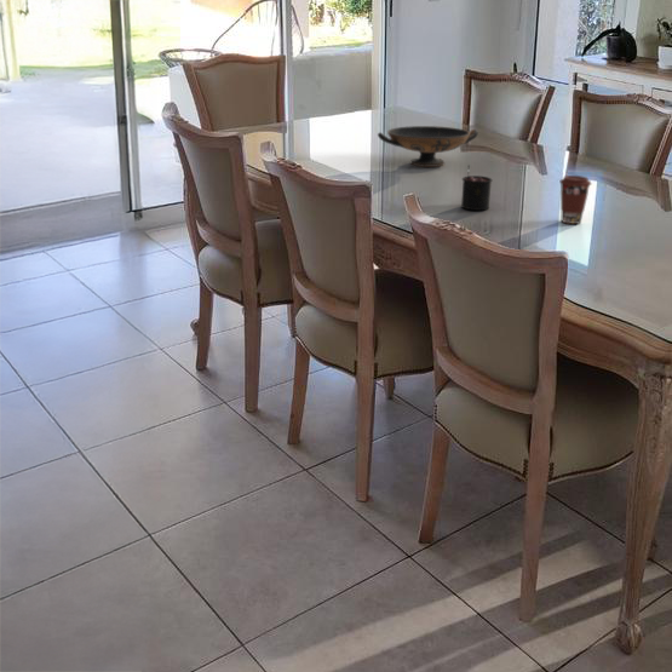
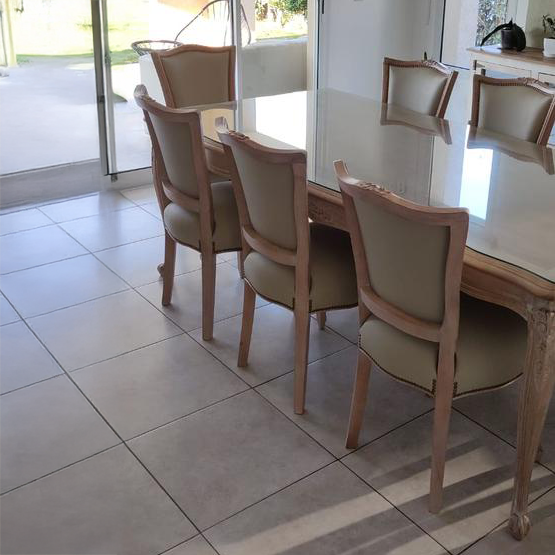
- decorative bowl (427, 147)
- coffee cup (573, 200)
- candle (476, 185)
